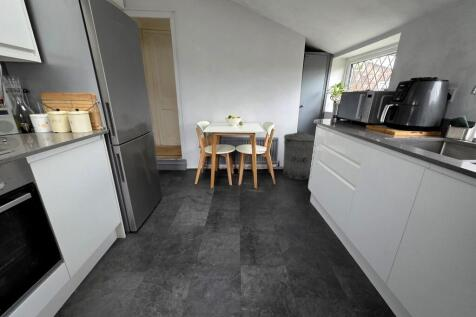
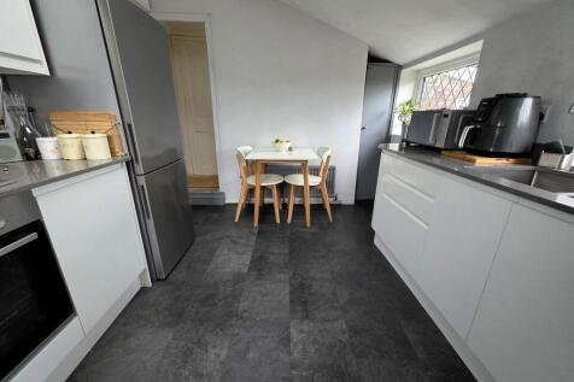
- trash can (298, 153)
